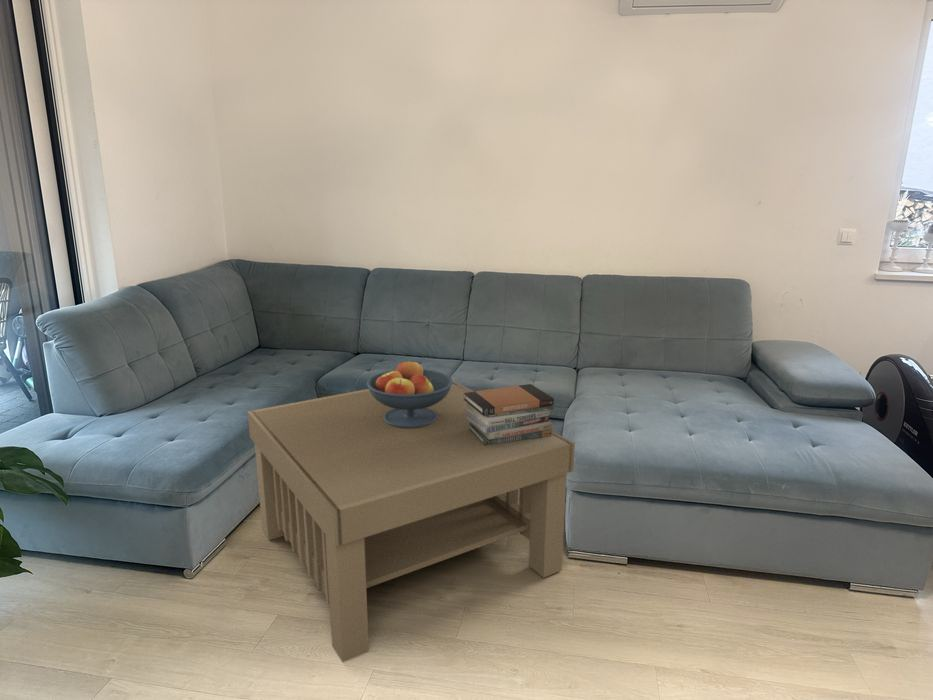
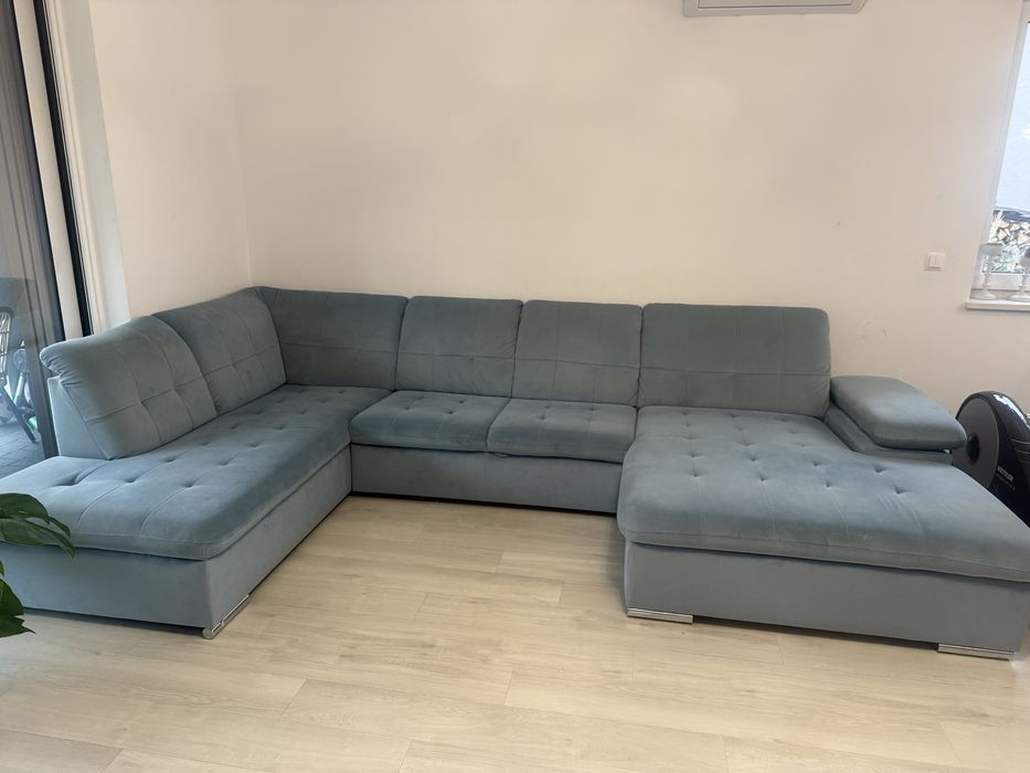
- book stack (508, 413)
- coffee table (403, 489)
- fruit bowl (410, 392)
